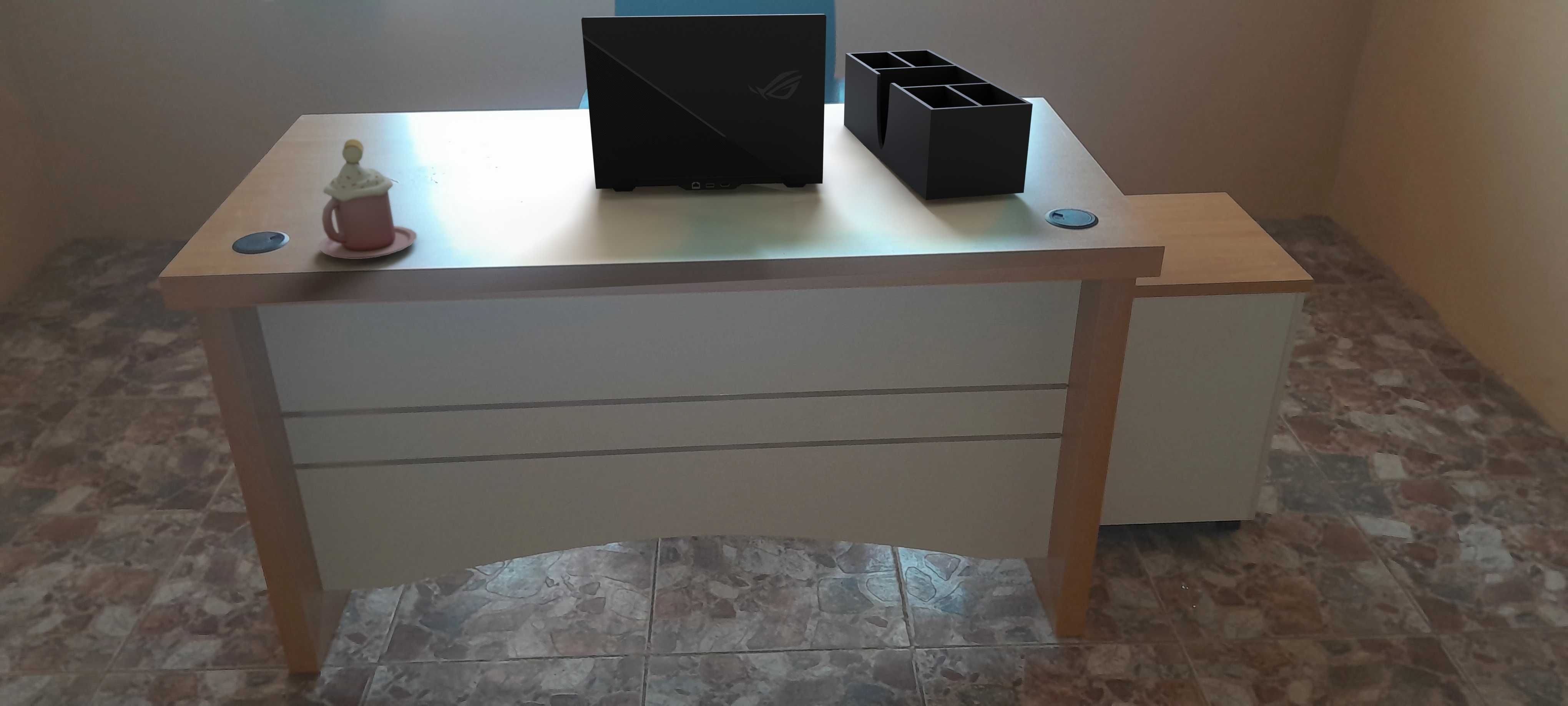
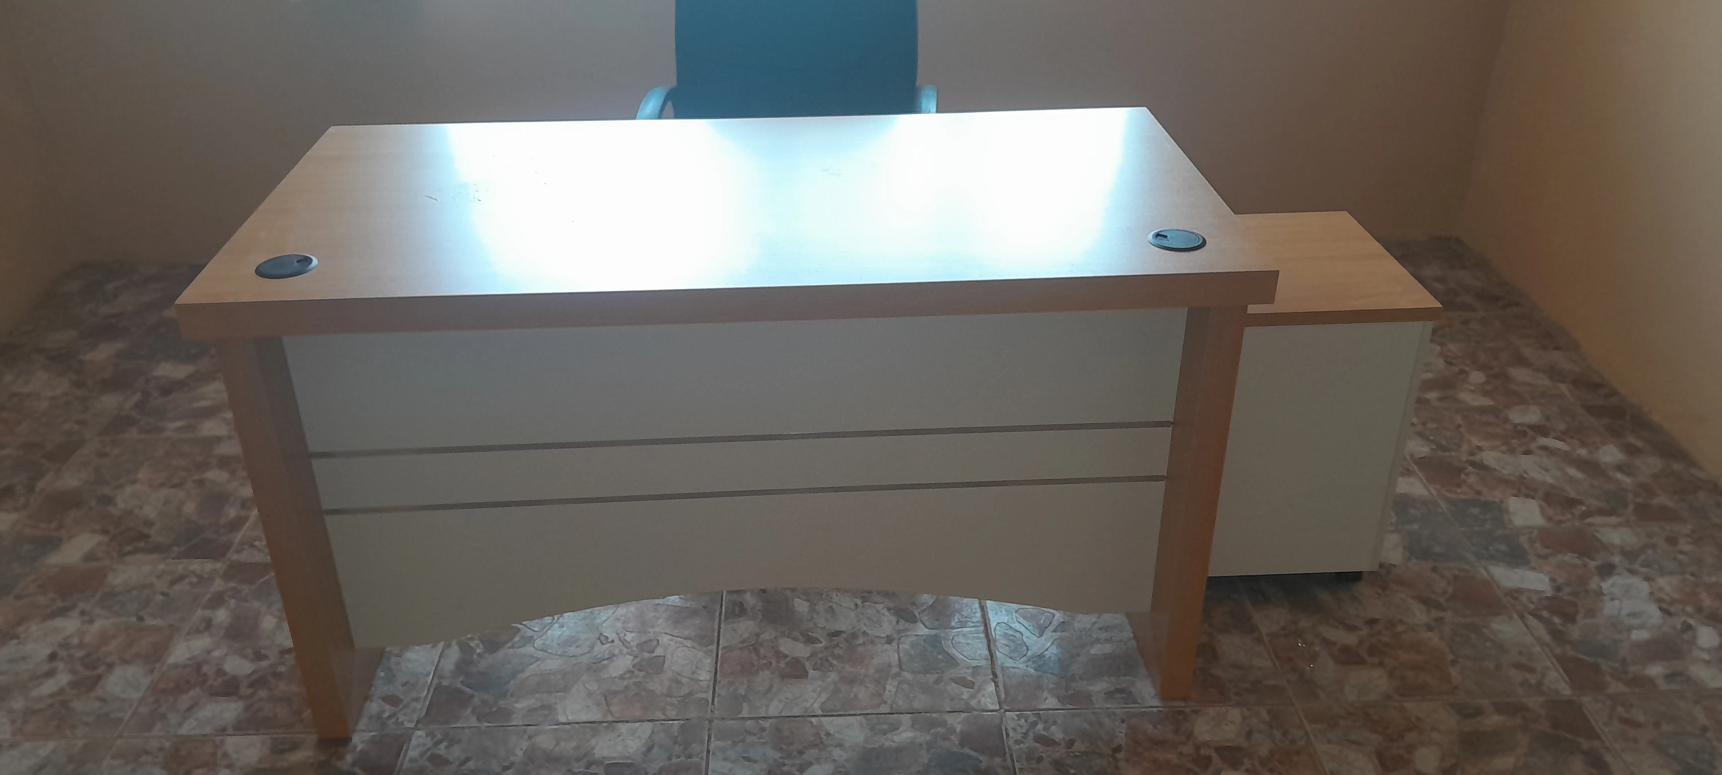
- laptop (706, 89)
- mug (360, 195)
- desk organizer (927, 117)
